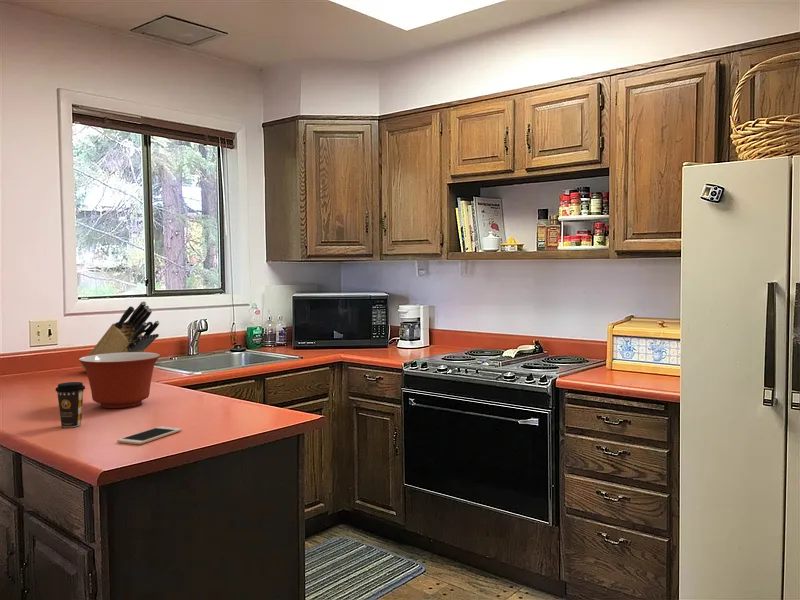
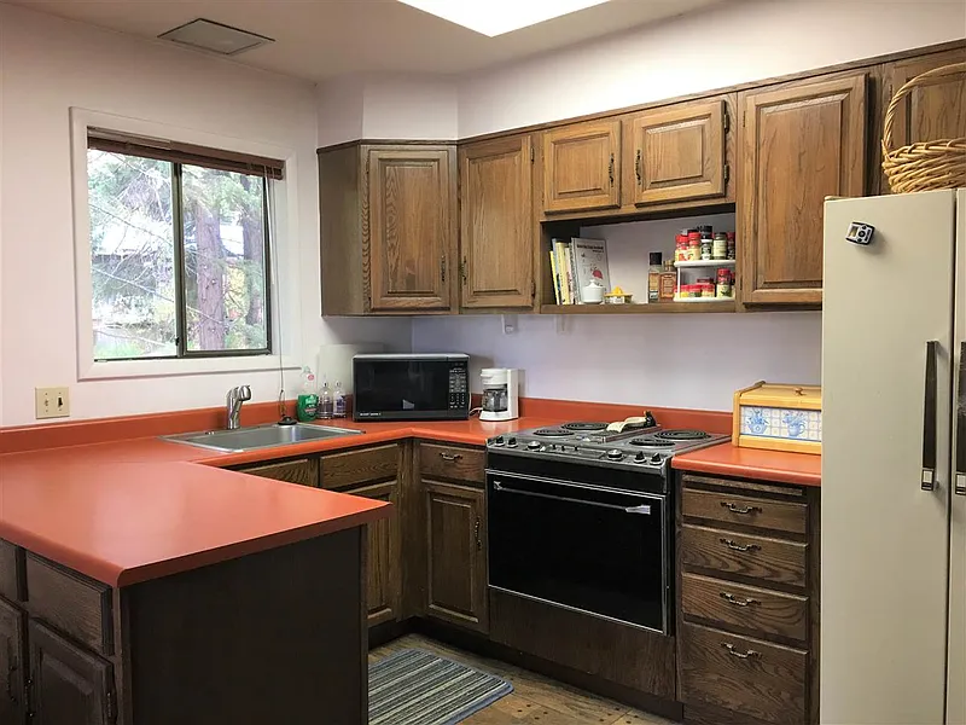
- mixing bowl (120, 380)
- coffee cup (70, 404)
- knife block (120, 336)
- cell phone (150, 435)
